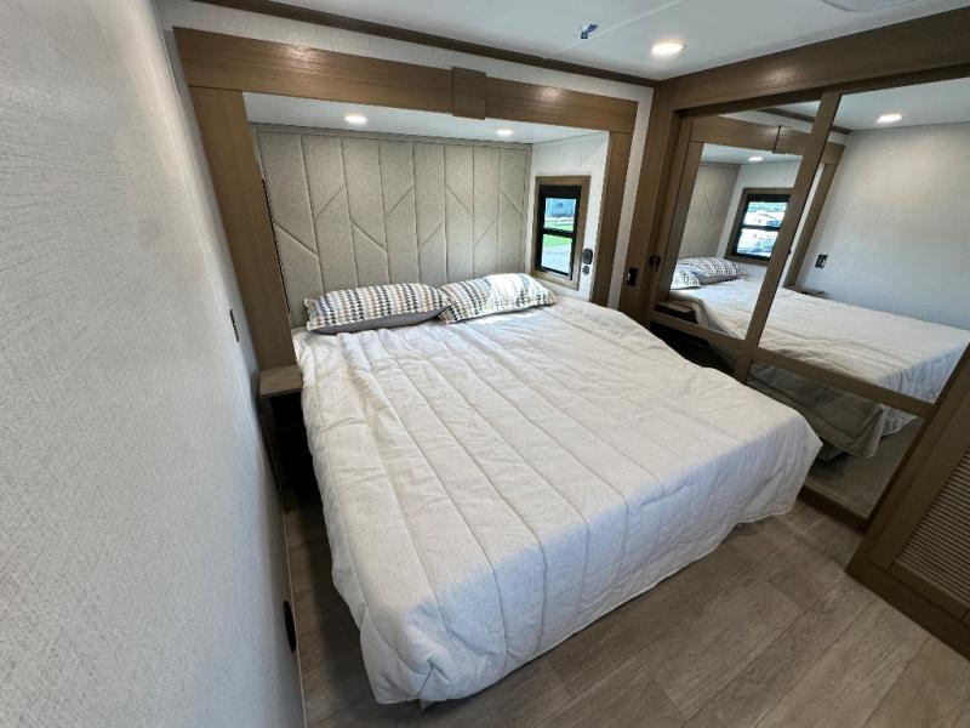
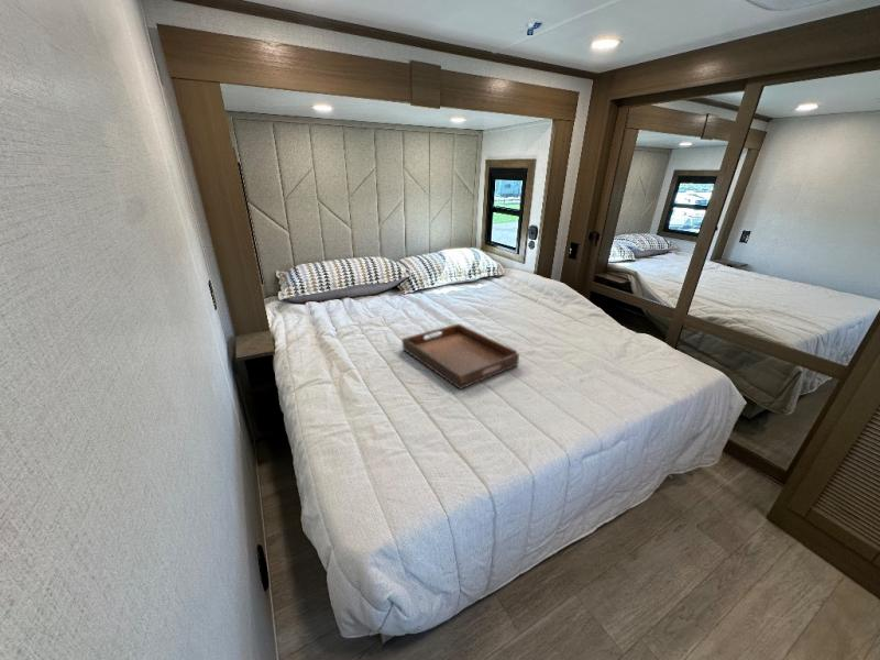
+ serving tray (459, 351)
